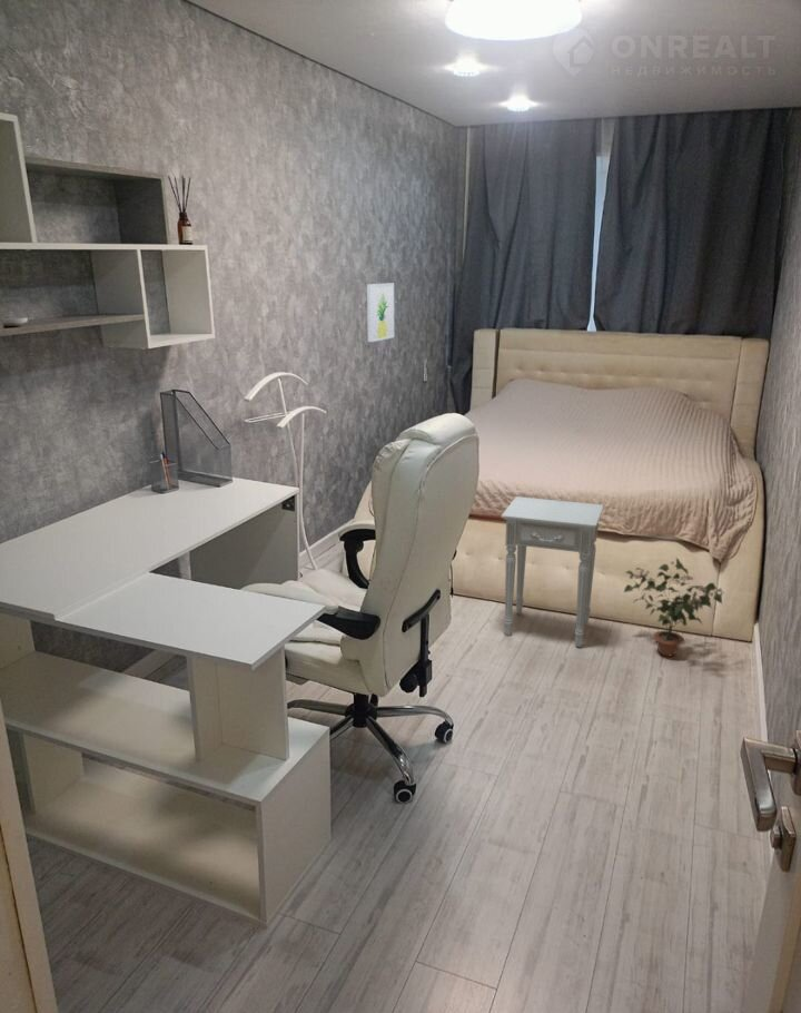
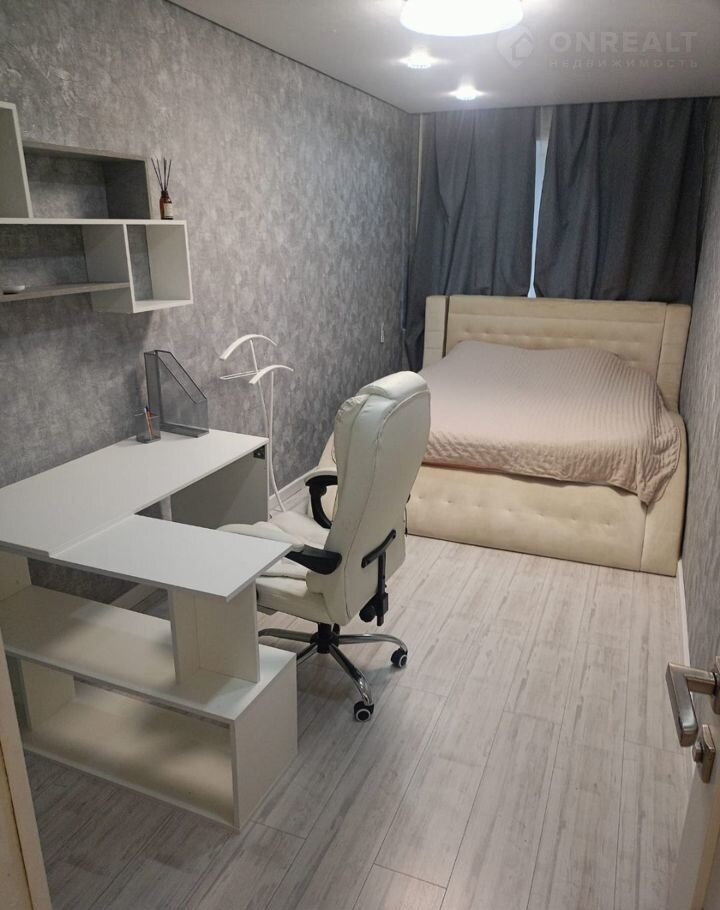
- wall art (380, 312)
- potted plant (671, 609)
- nightstand (554, 549)
